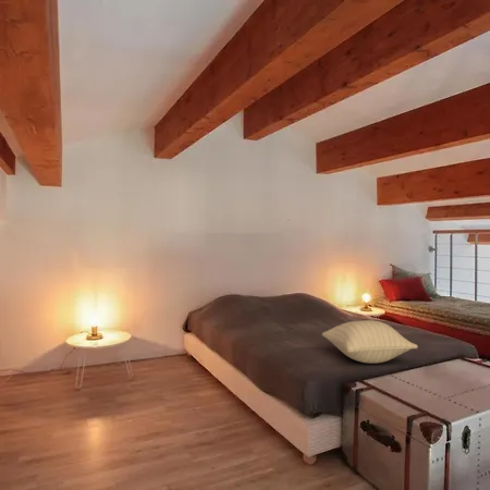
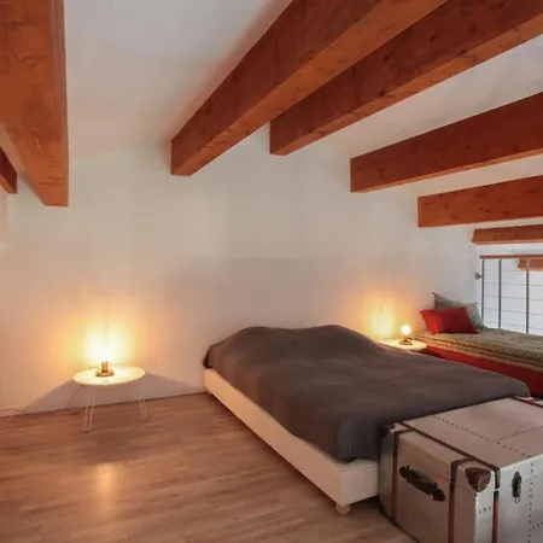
- pillow (366, 340)
